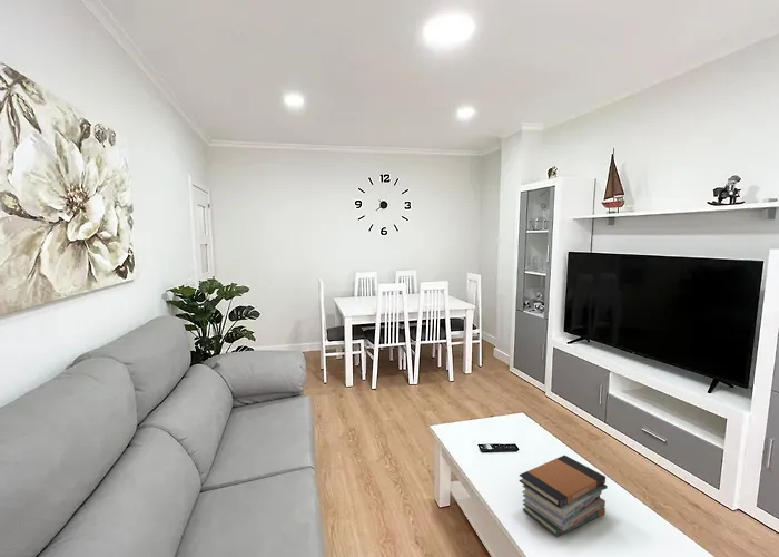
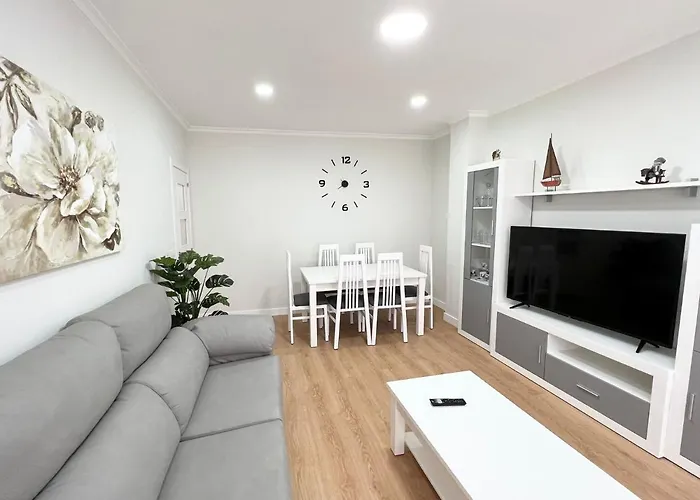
- book stack (562, 494)
